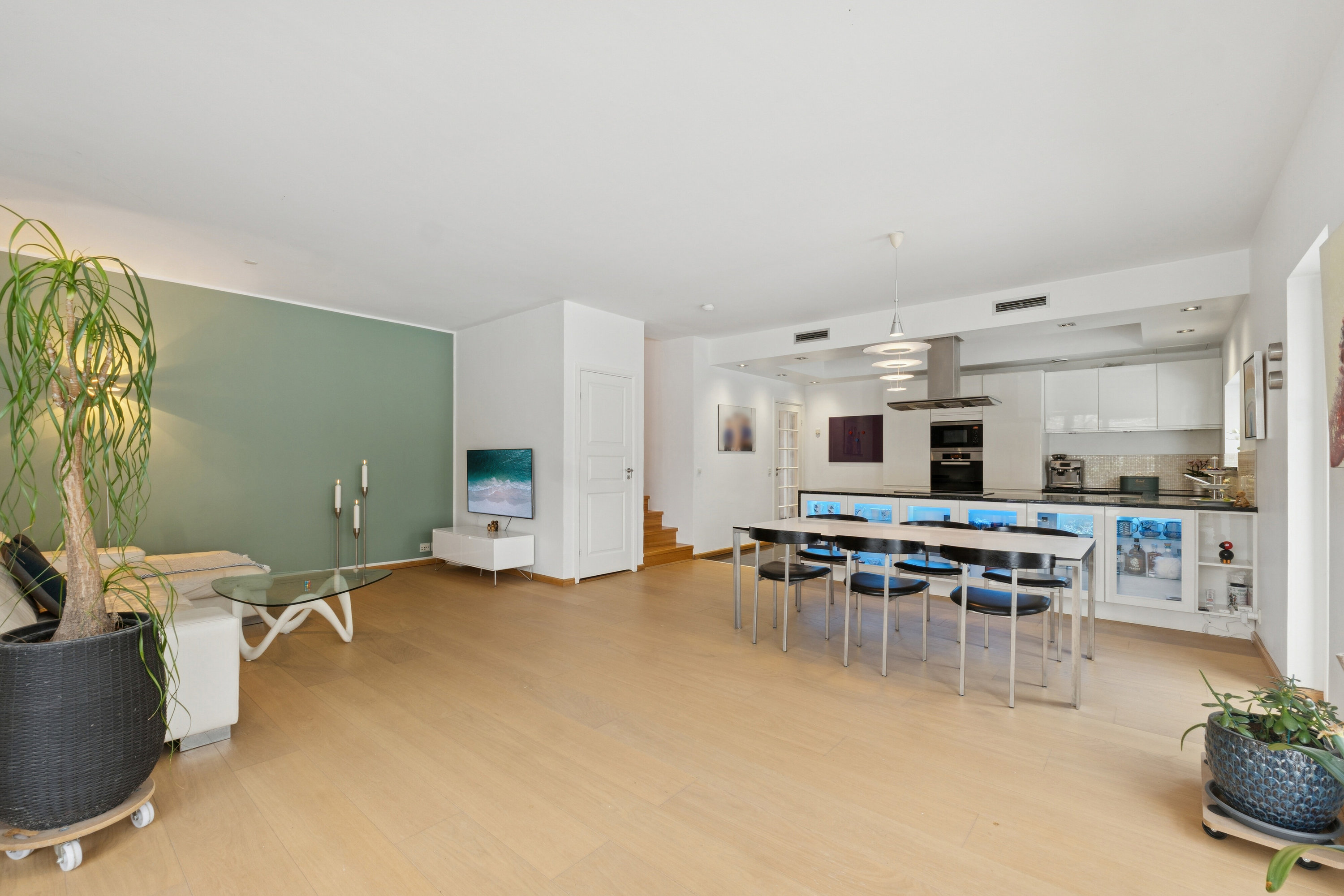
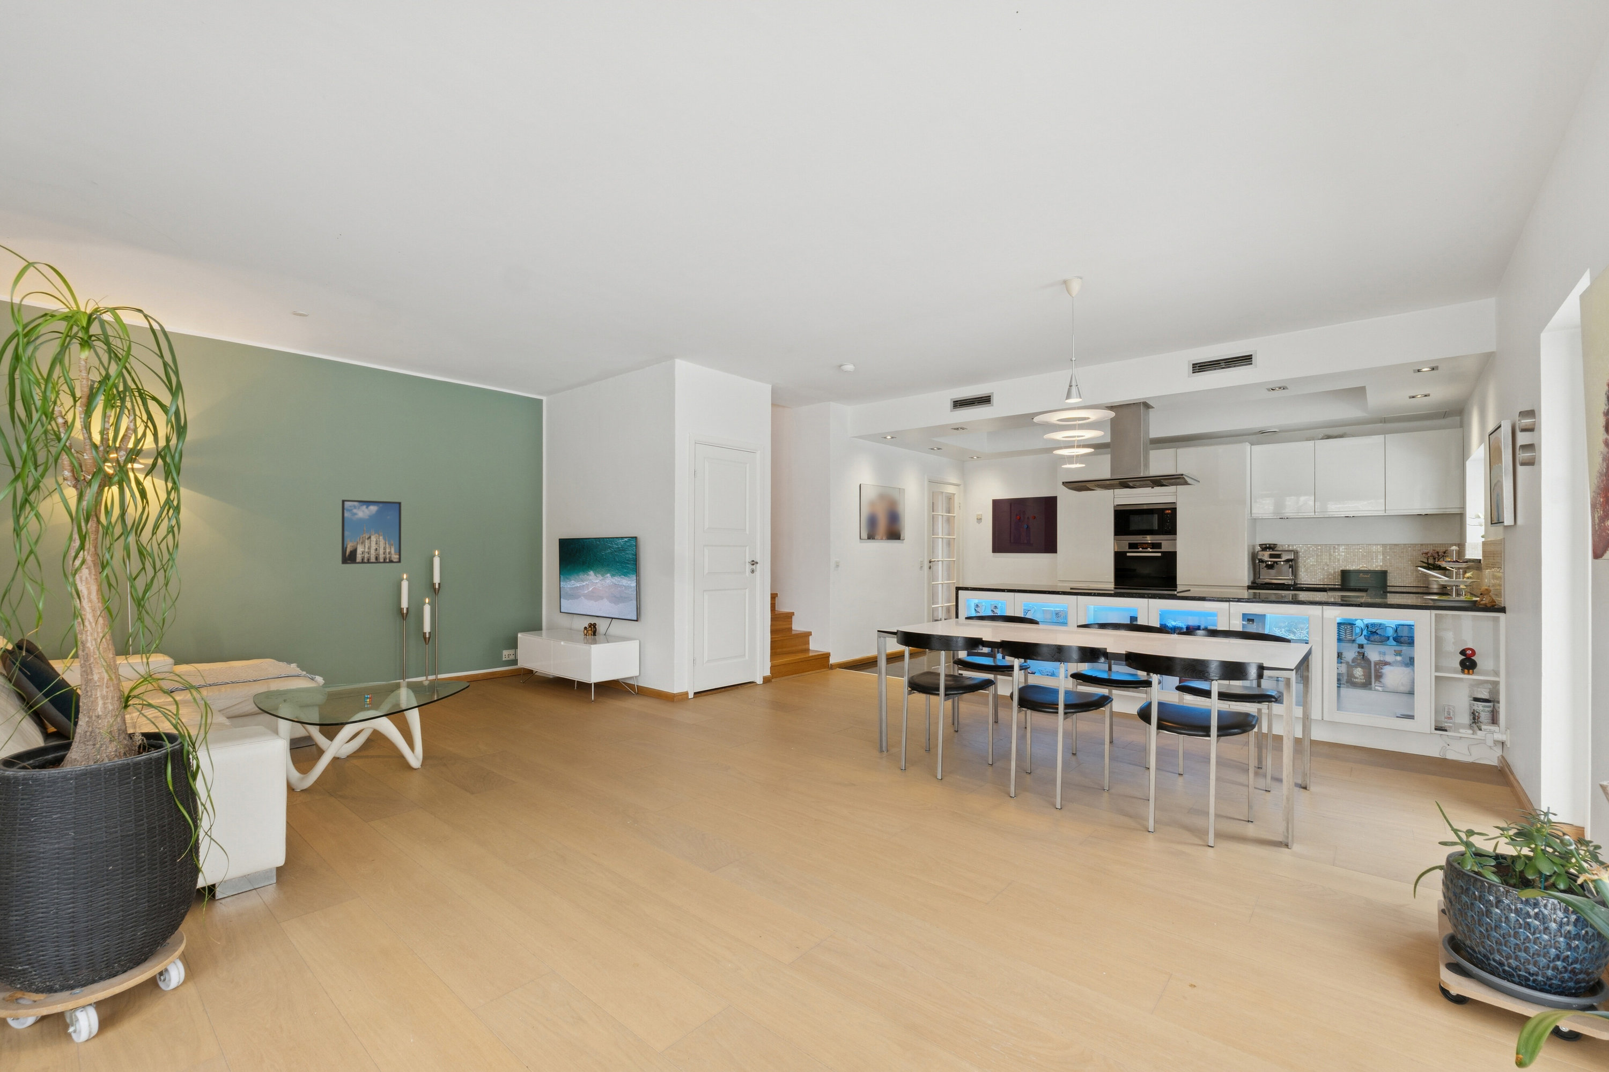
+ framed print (371, 531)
